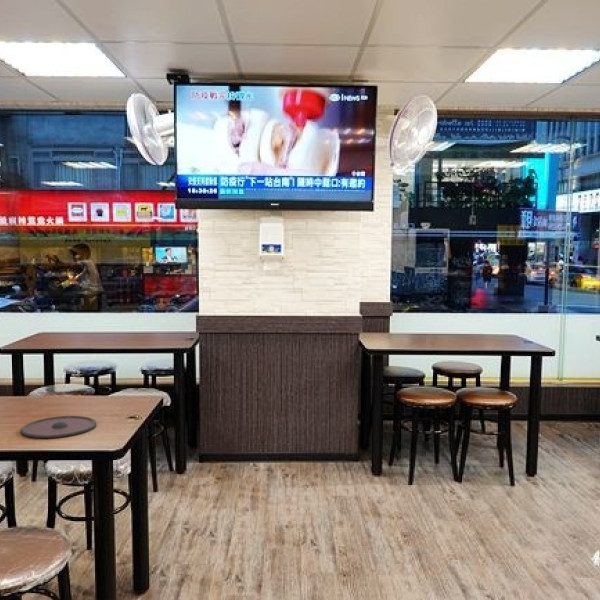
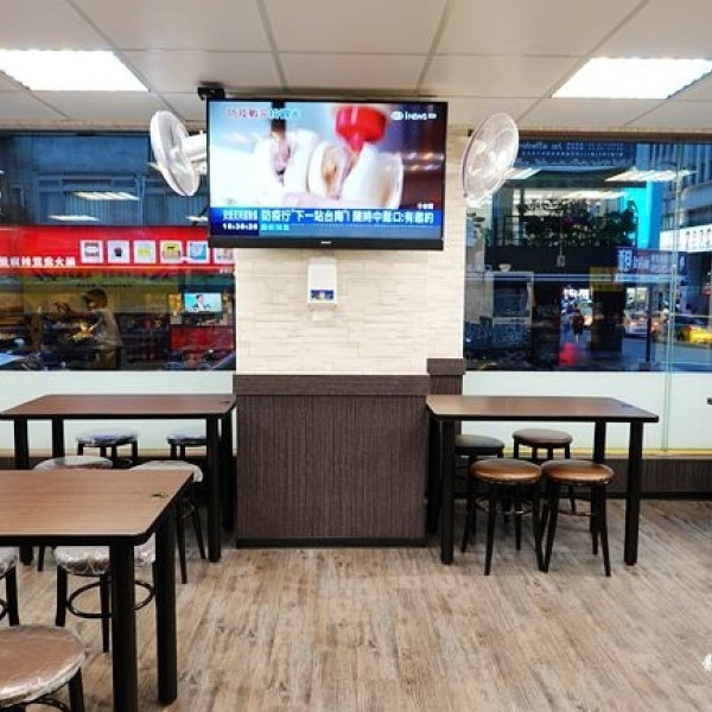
- plate (59, 425)
